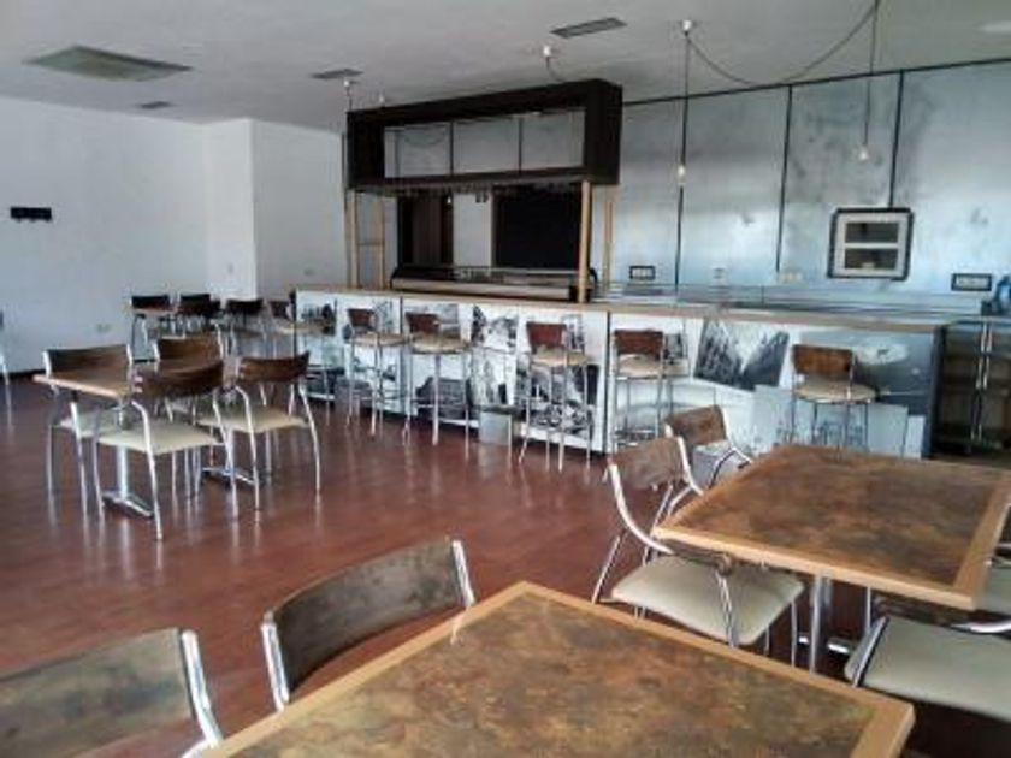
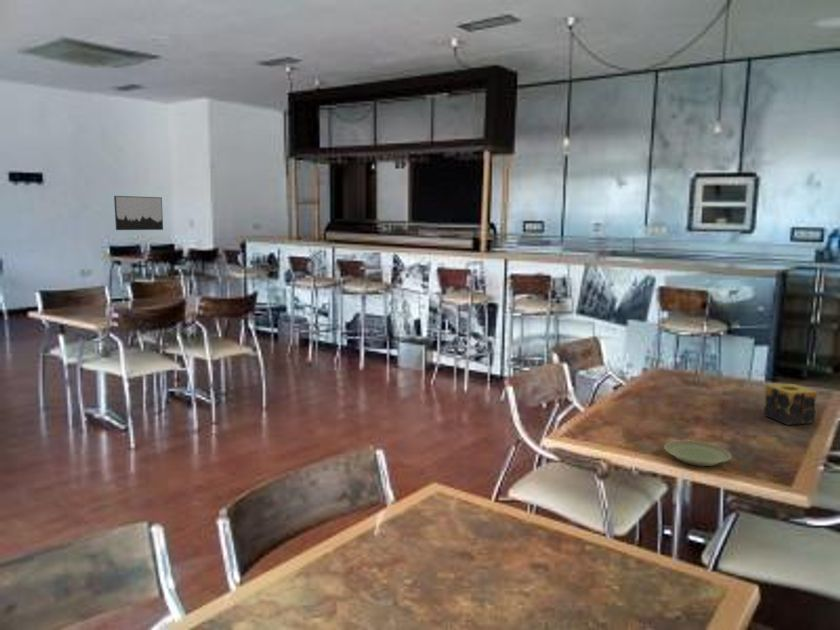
+ wall art (139, 213)
+ candle (790, 403)
+ plate (696, 454)
